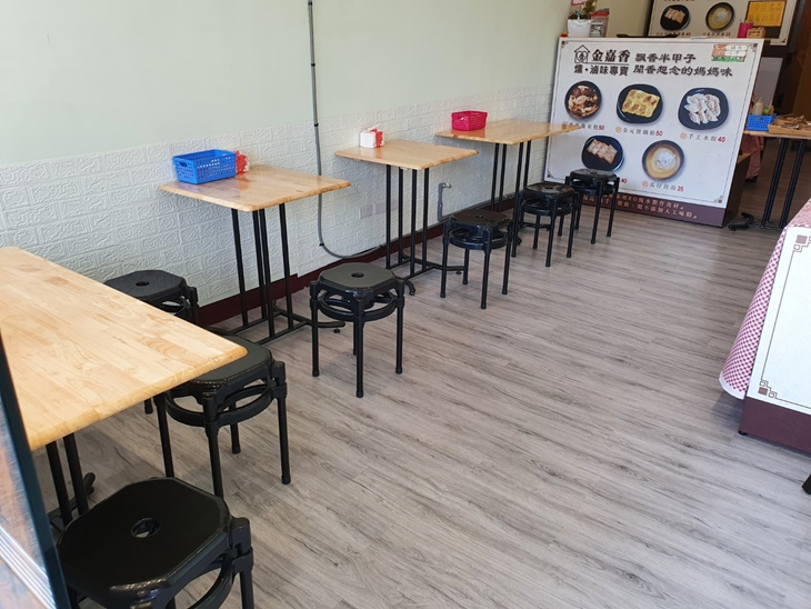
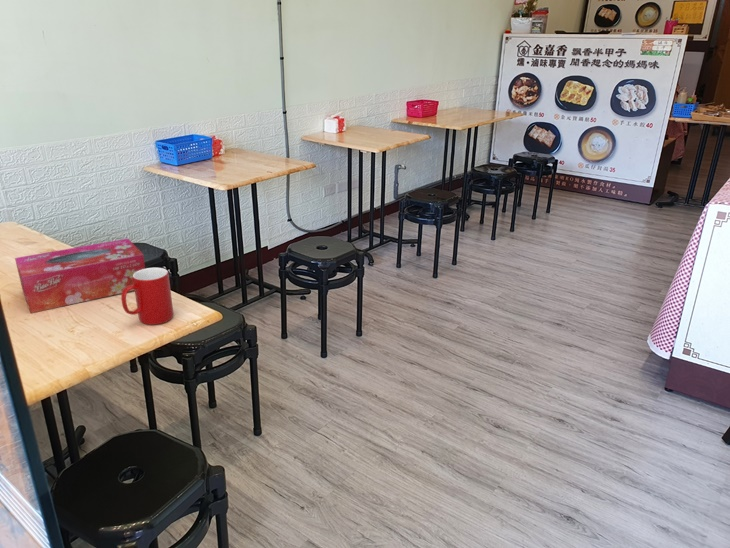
+ cup (146, 297)
+ tissue box (83, 273)
